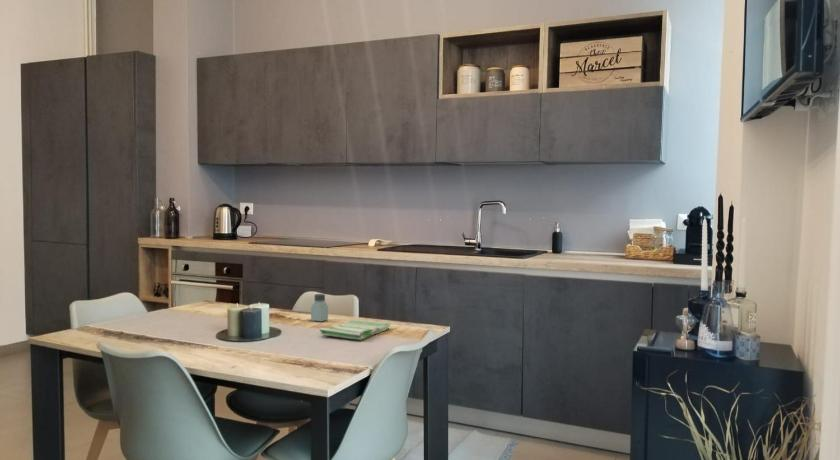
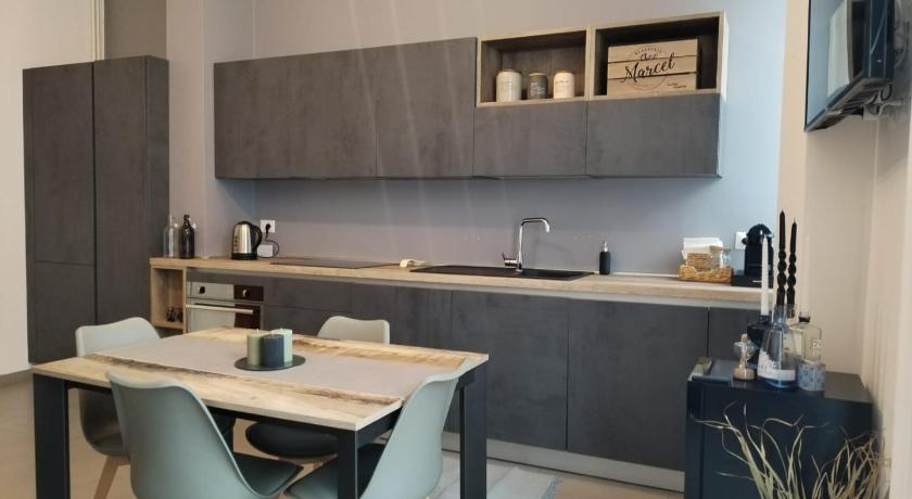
- dish towel (355, 328)
- saltshaker (319, 307)
